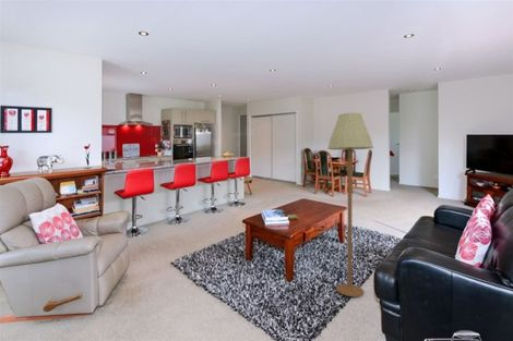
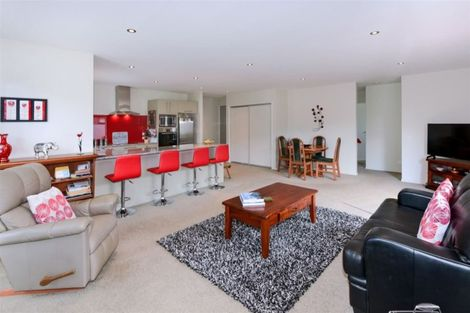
- floor lamp (349, 203)
